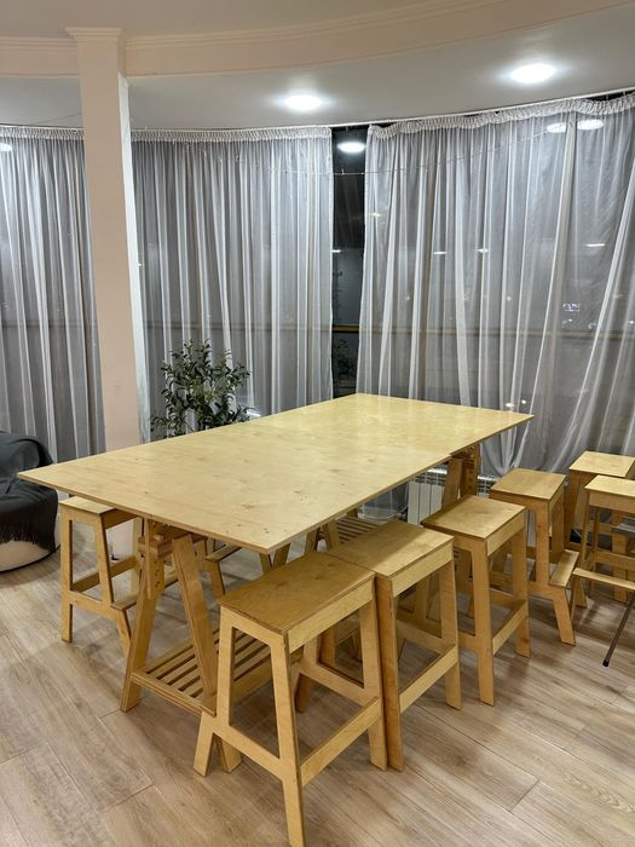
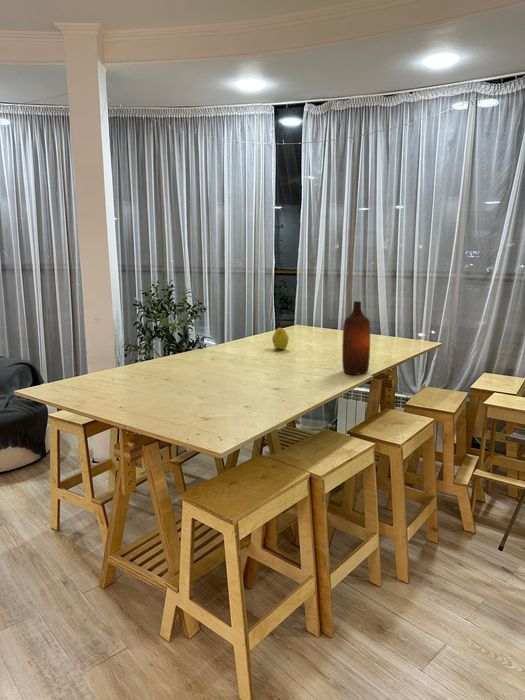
+ fruit (280, 338)
+ bottle (356, 337)
